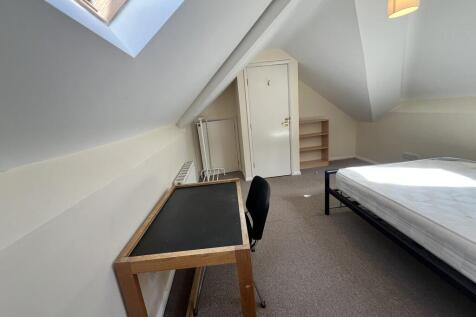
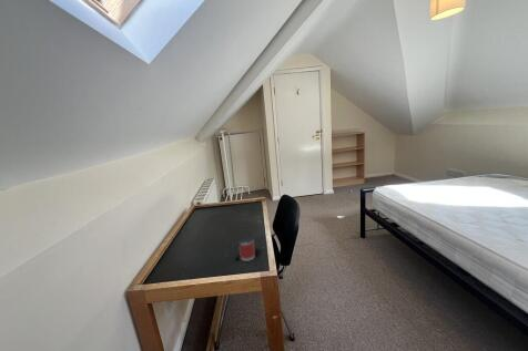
+ mug (244, 248)
